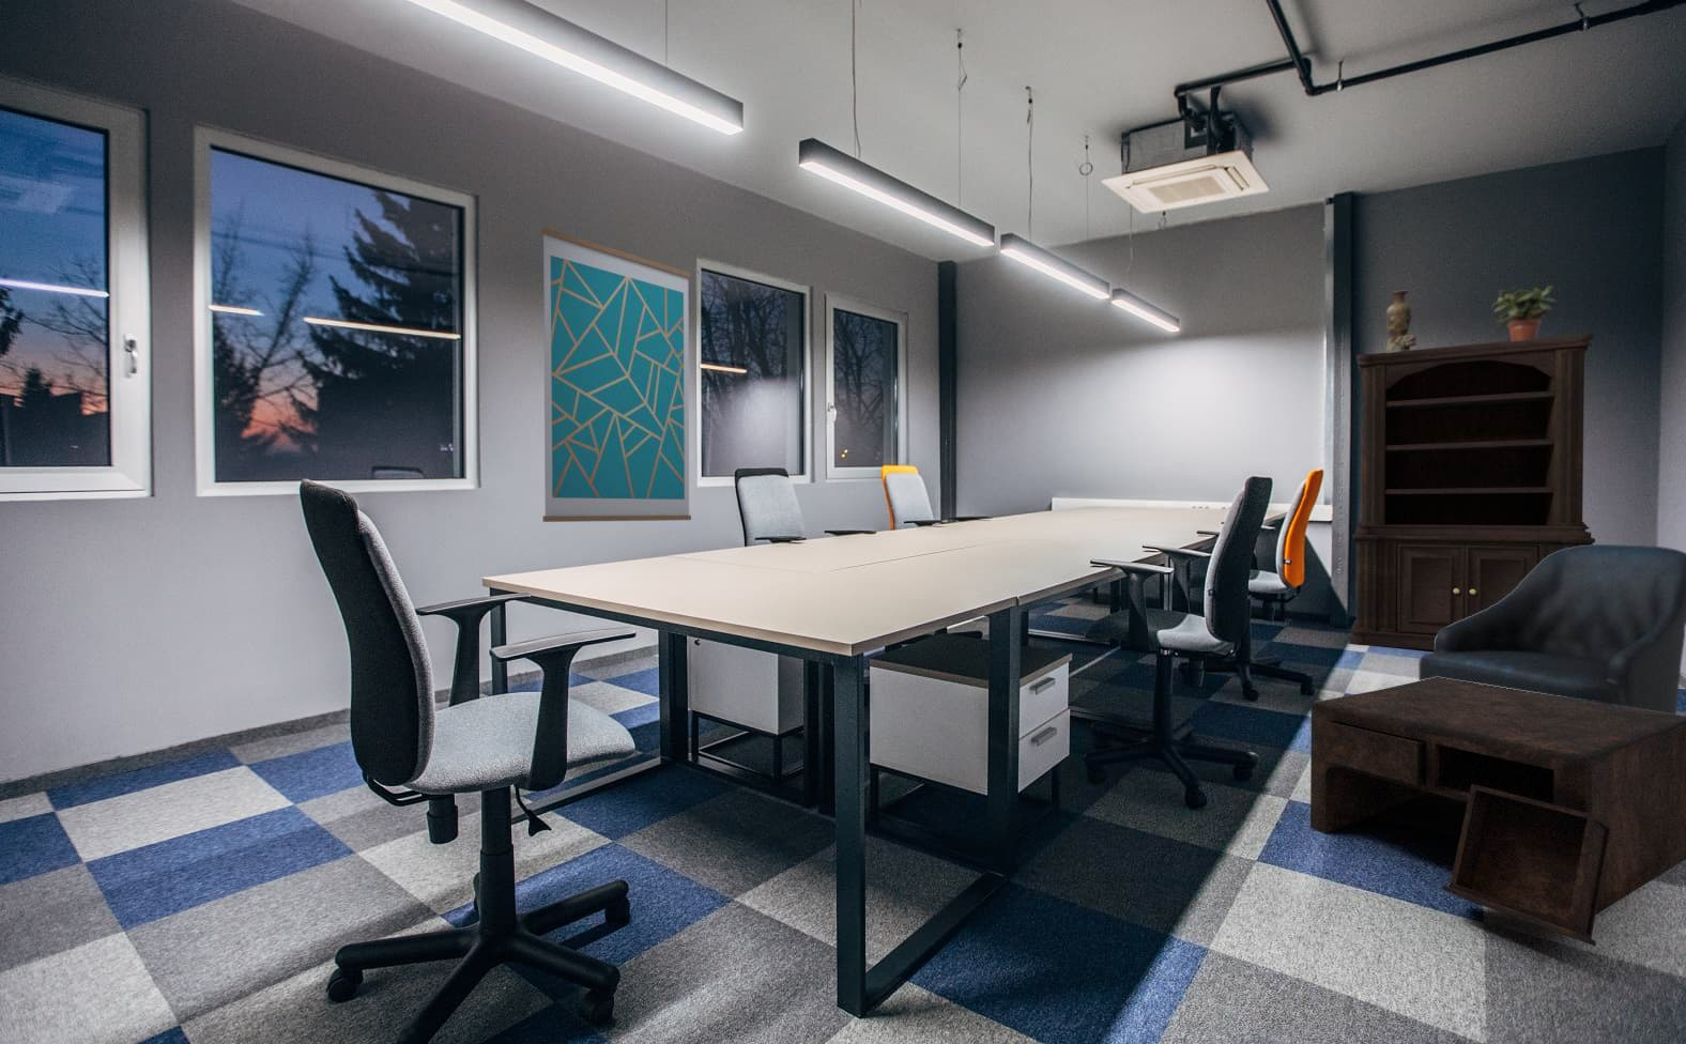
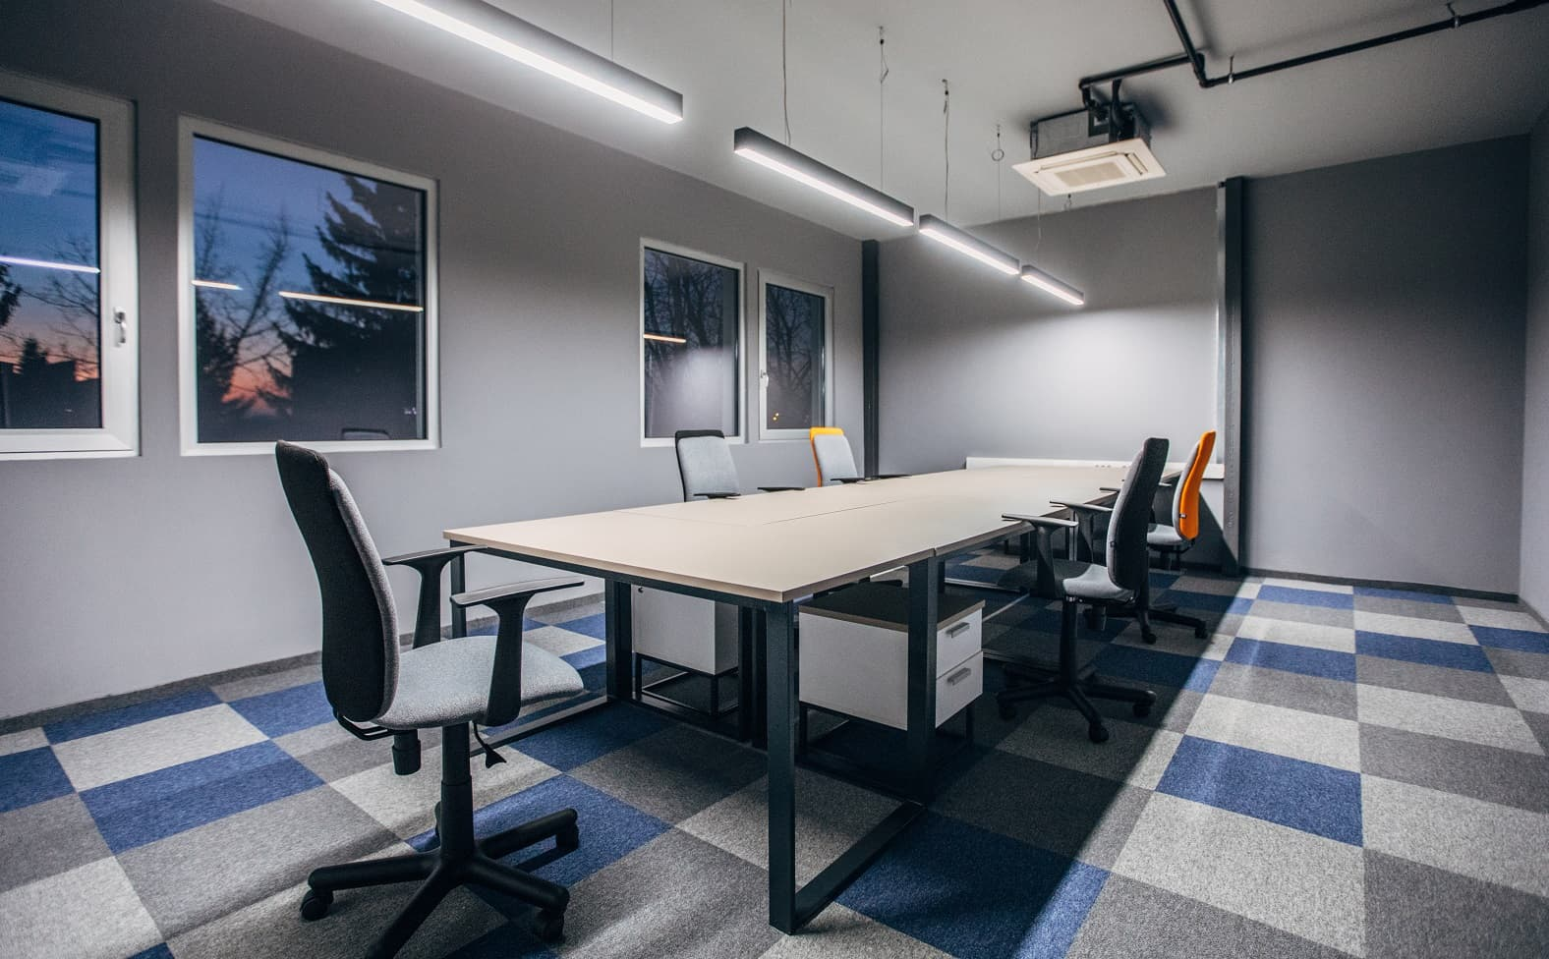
- armchair (1561, 647)
- vase with dog figurine (1399, 324)
- wall art (623, 387)
- hutch (1462, 499)
- potted plant (1523, 314)
- coffee table (1498, 780)
